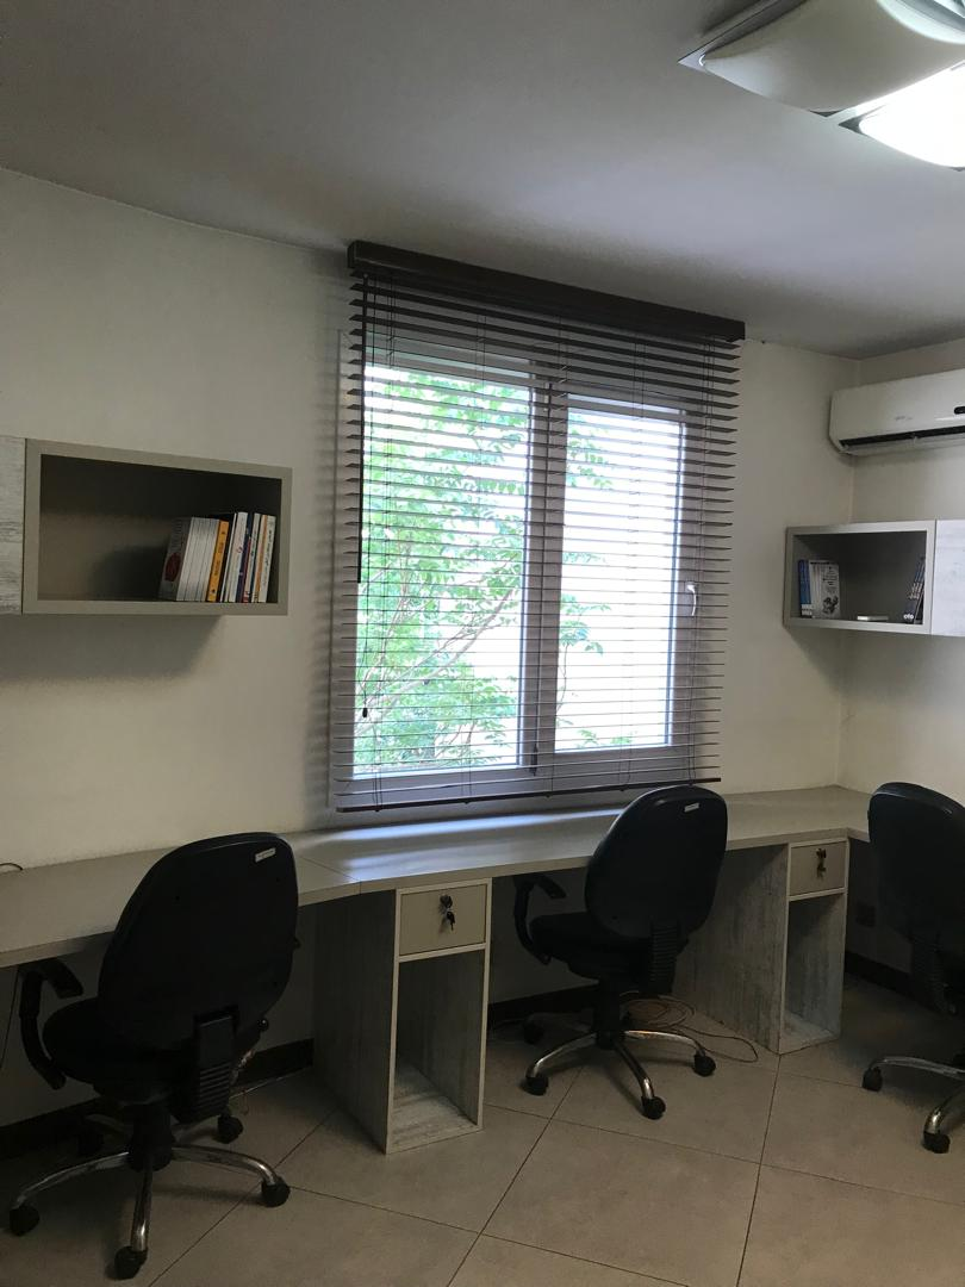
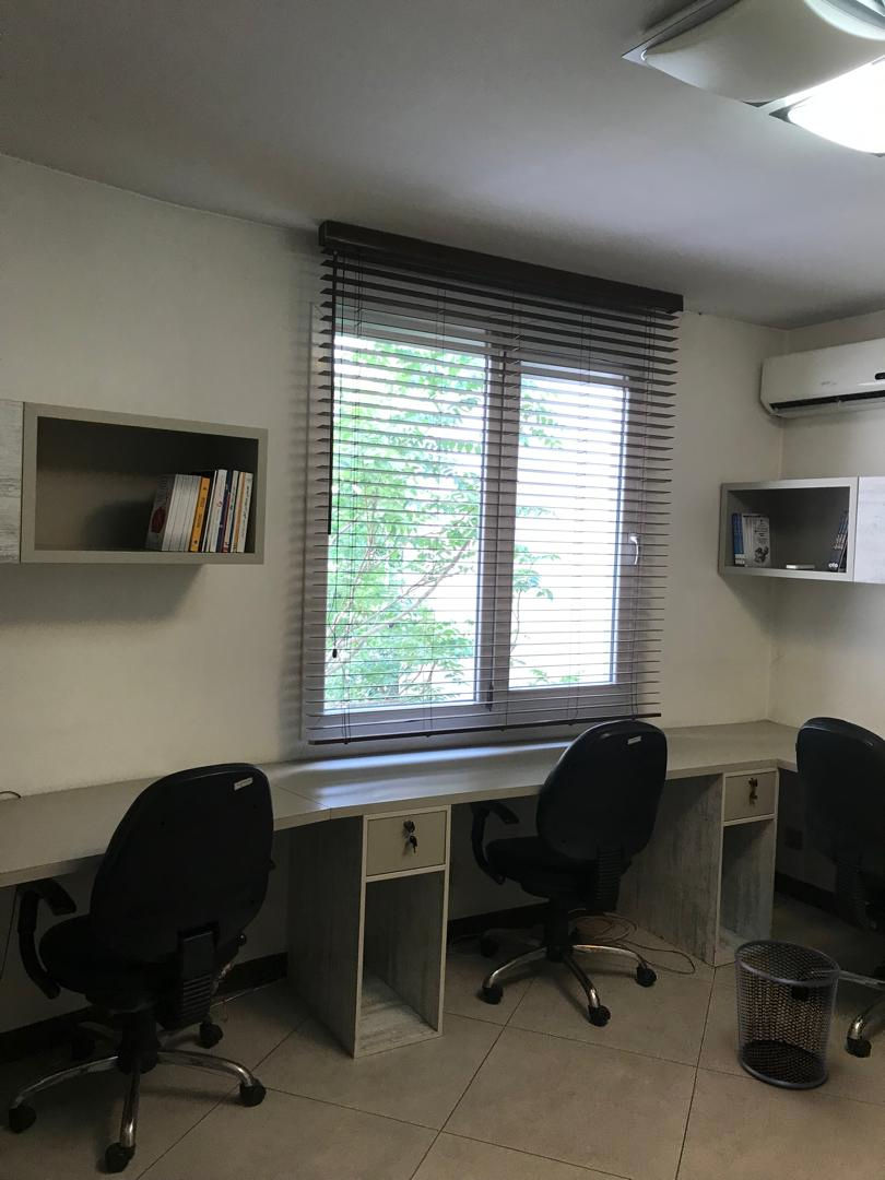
+ waste bin (784, 1012)
